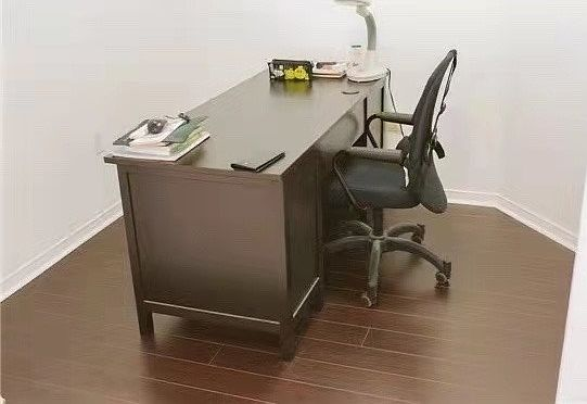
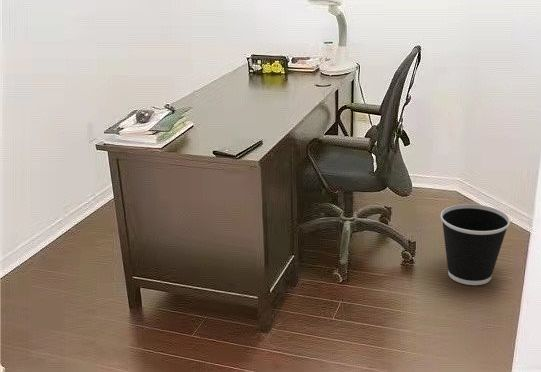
+ wastebasket (472, 246)
